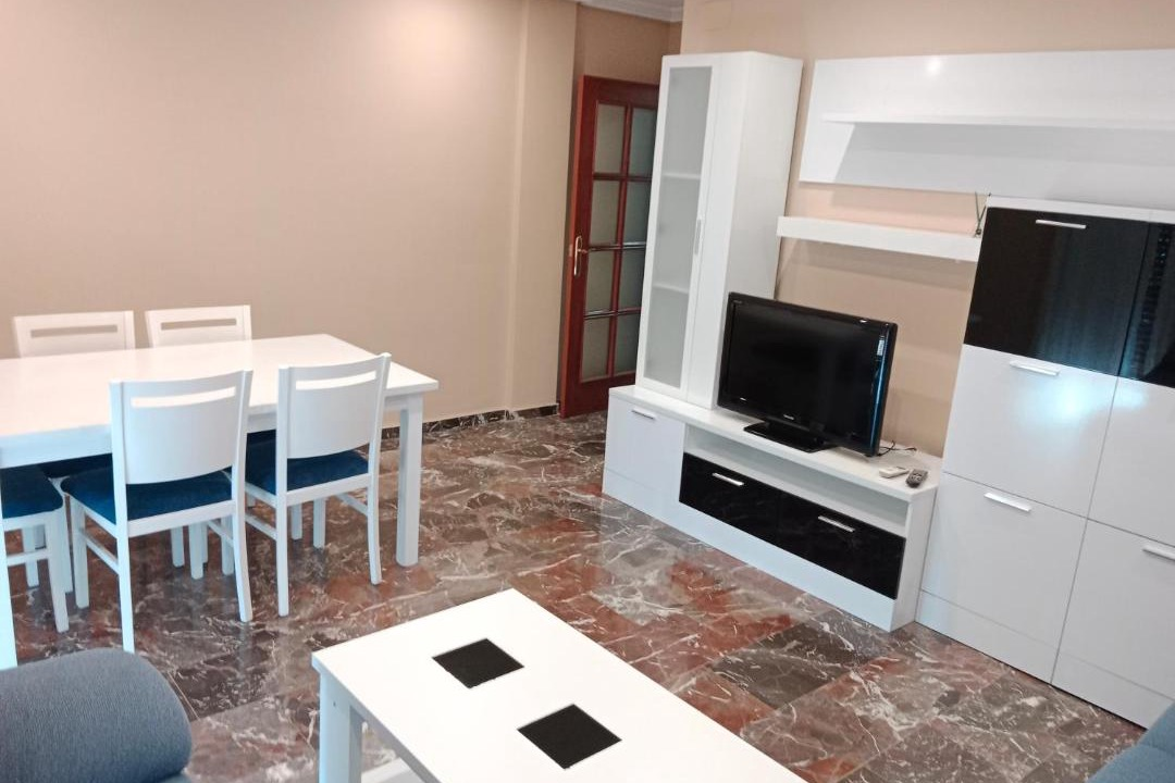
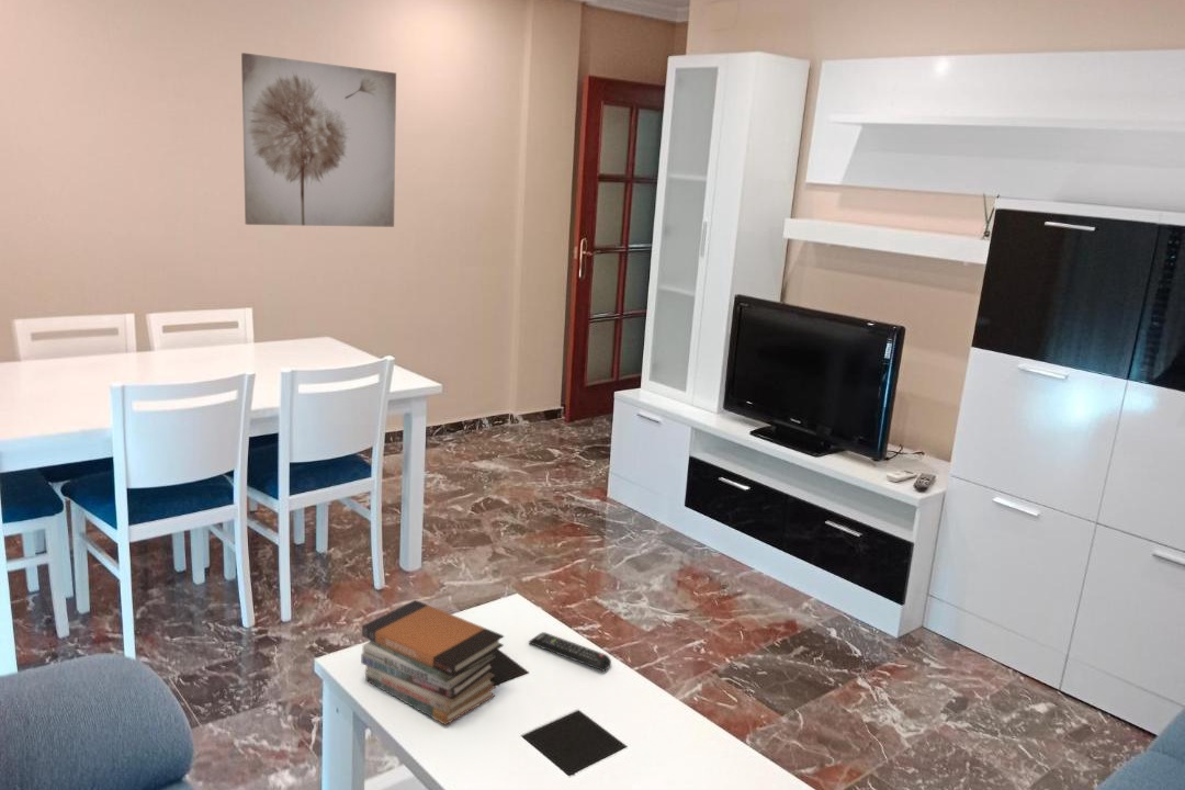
+ wall art (323, 146)
+ remote control (568, 651)
+ book stack (430, 658)
